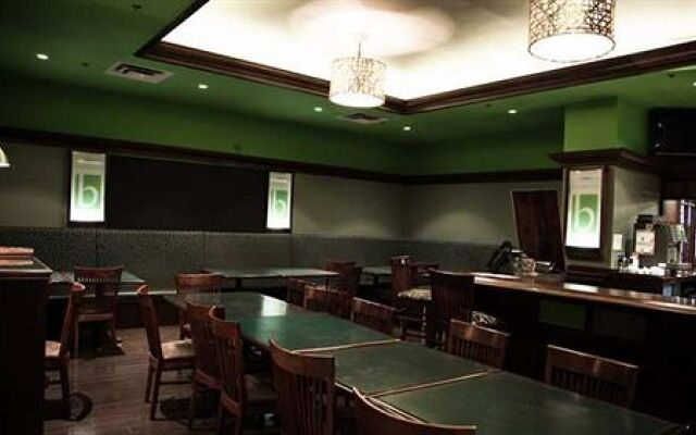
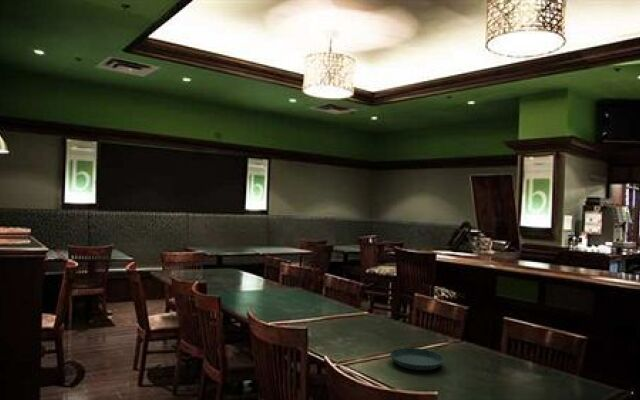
+ saucer (416, 359)
